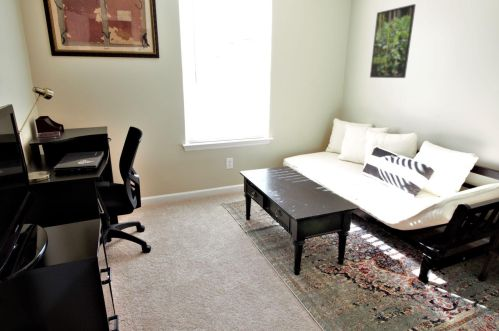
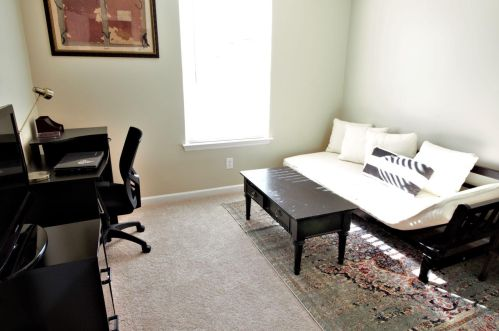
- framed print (390, 44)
